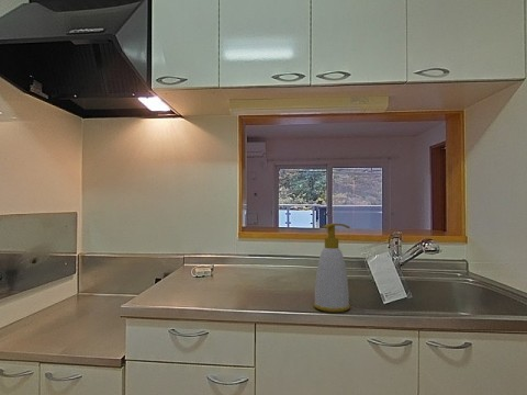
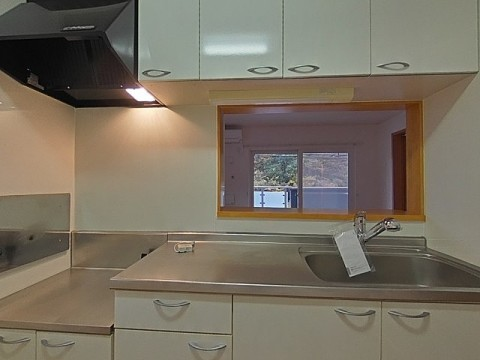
- soap bottle (332, 266)
